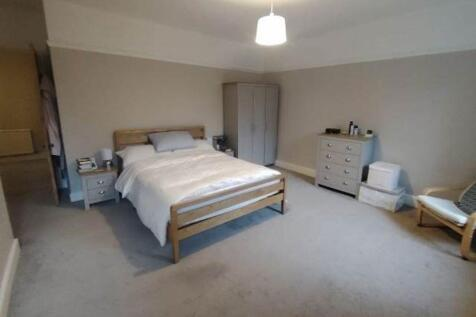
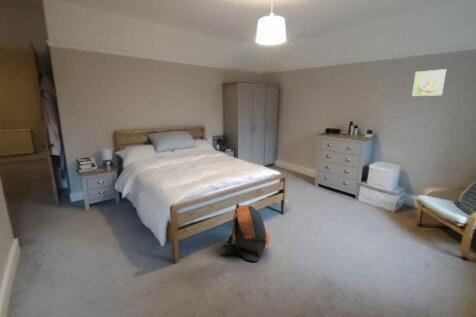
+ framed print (428, 83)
+ backpack (245, 228)
